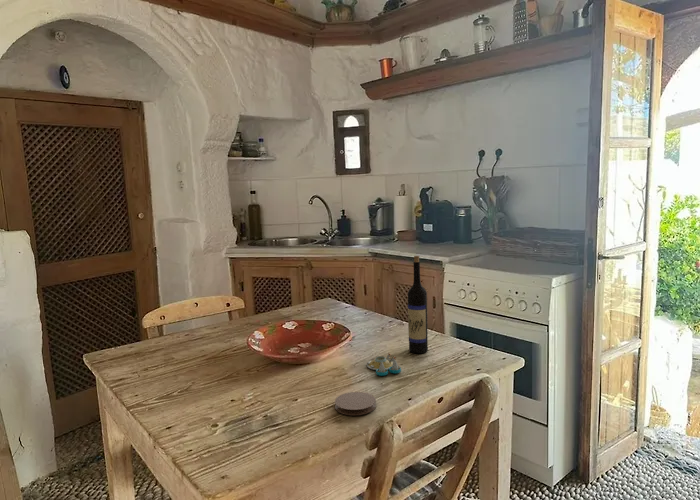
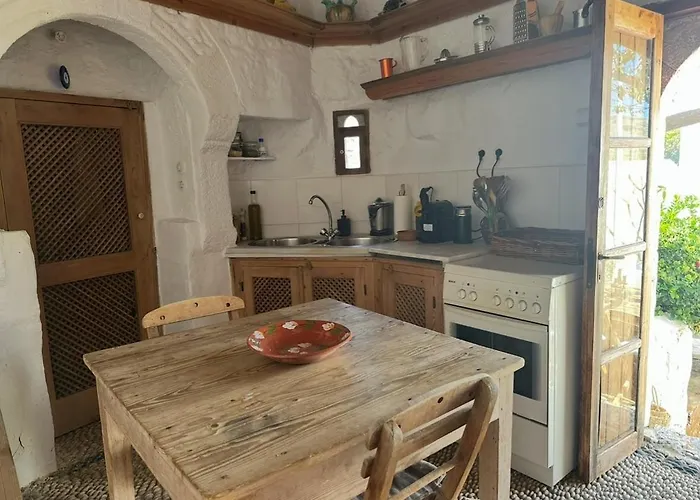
- salt and pepper shaker set (383, 361)
- coaster (355, 403)
- wine bottle (417, 303)
